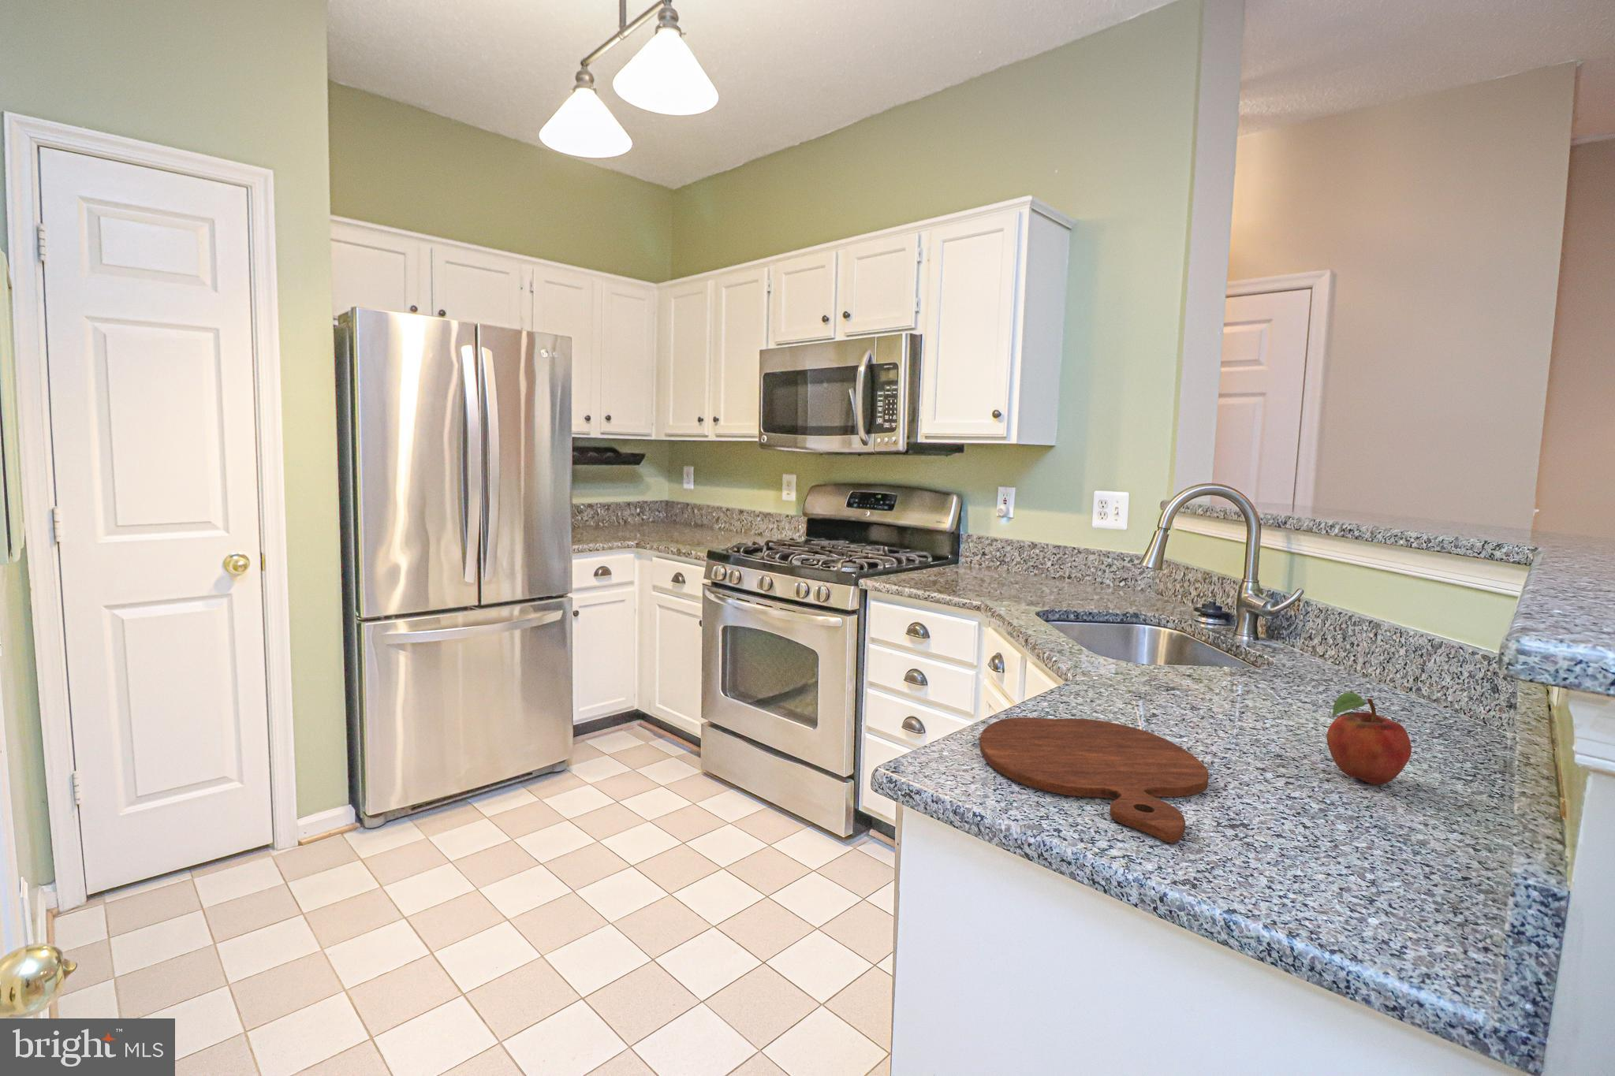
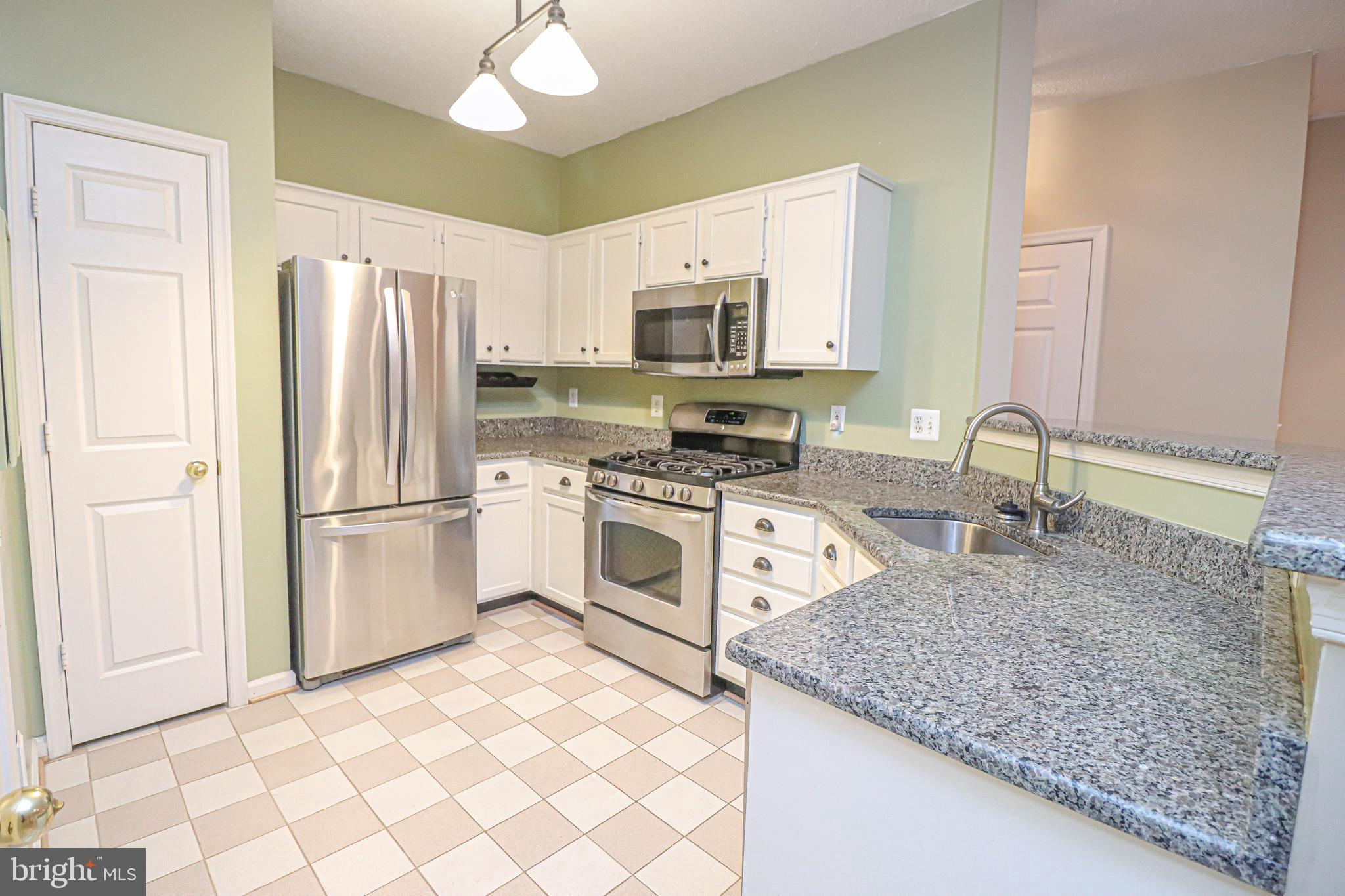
- cutting board (1101, 769)
- fruit (1364, 736)
